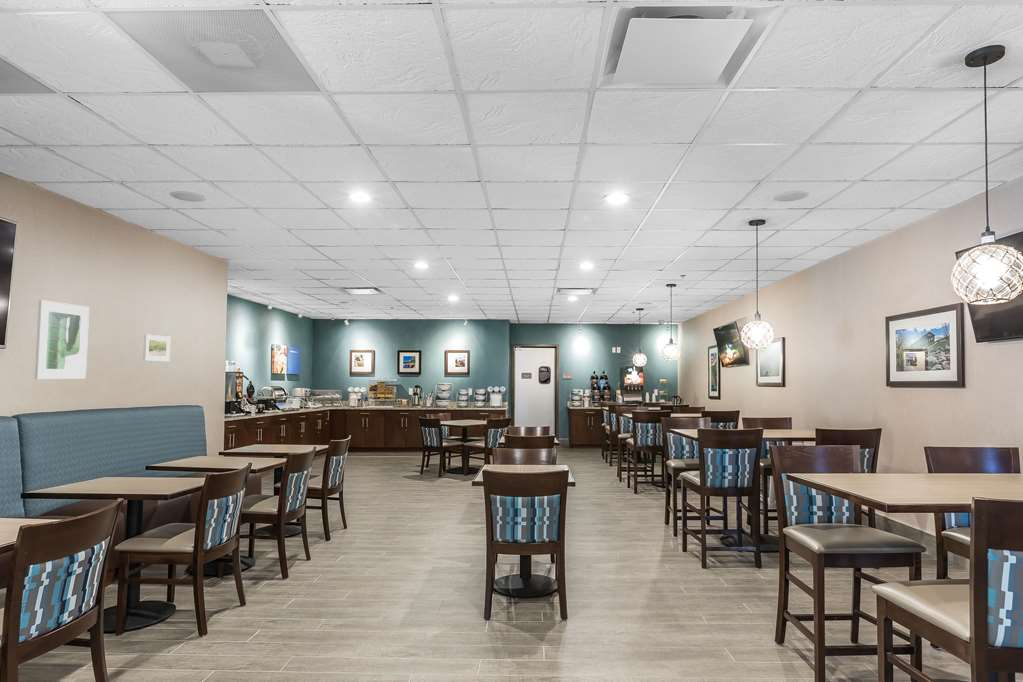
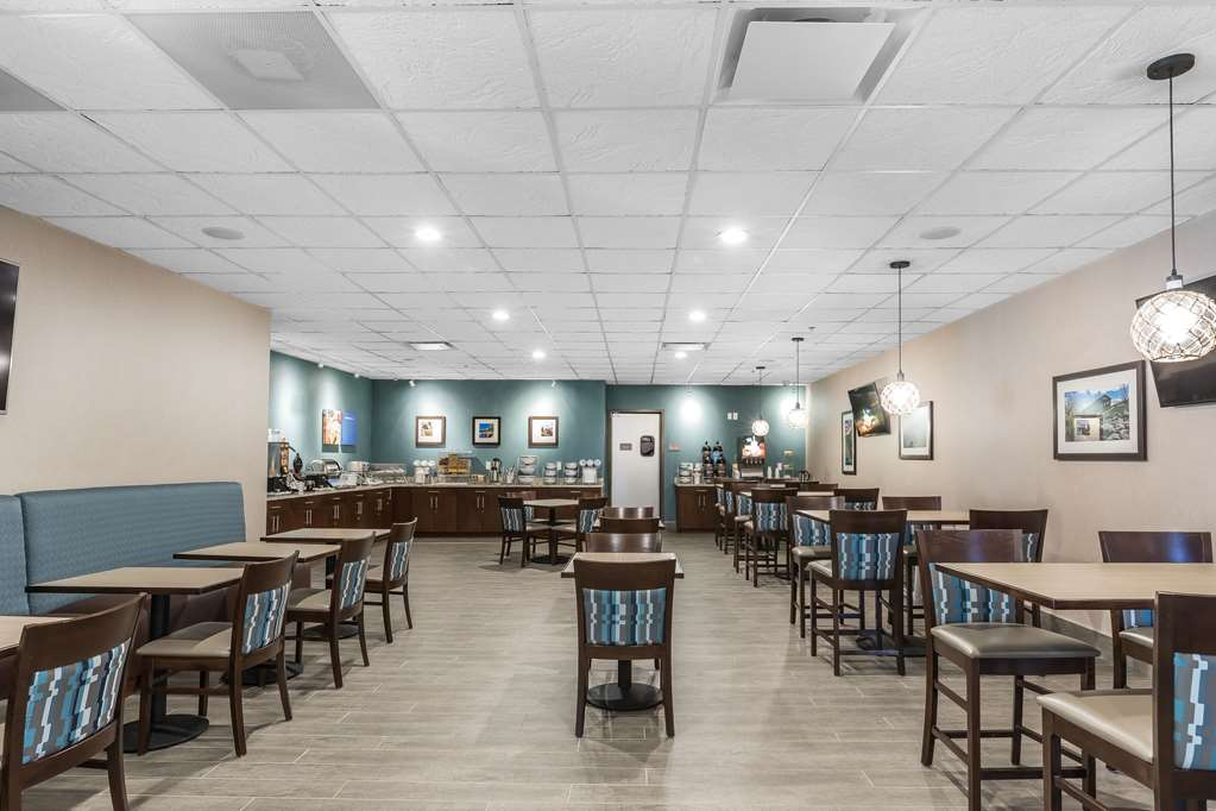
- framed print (157, 348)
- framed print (63, 341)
